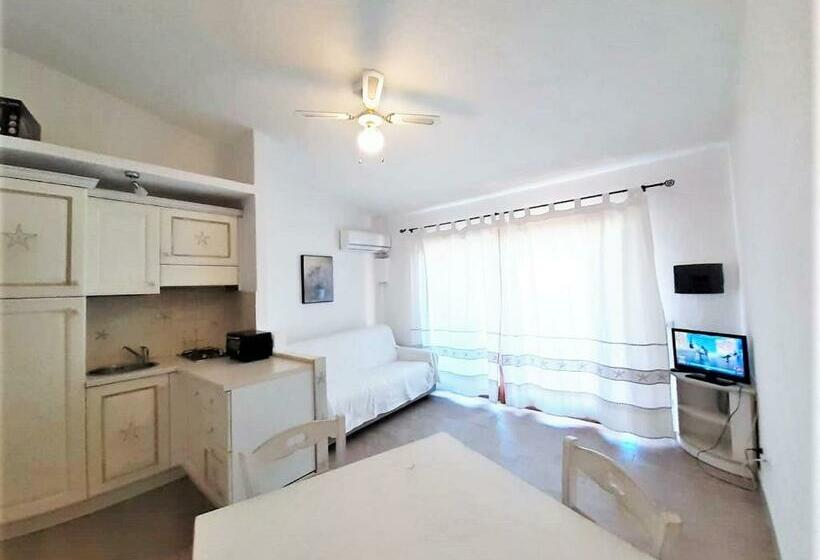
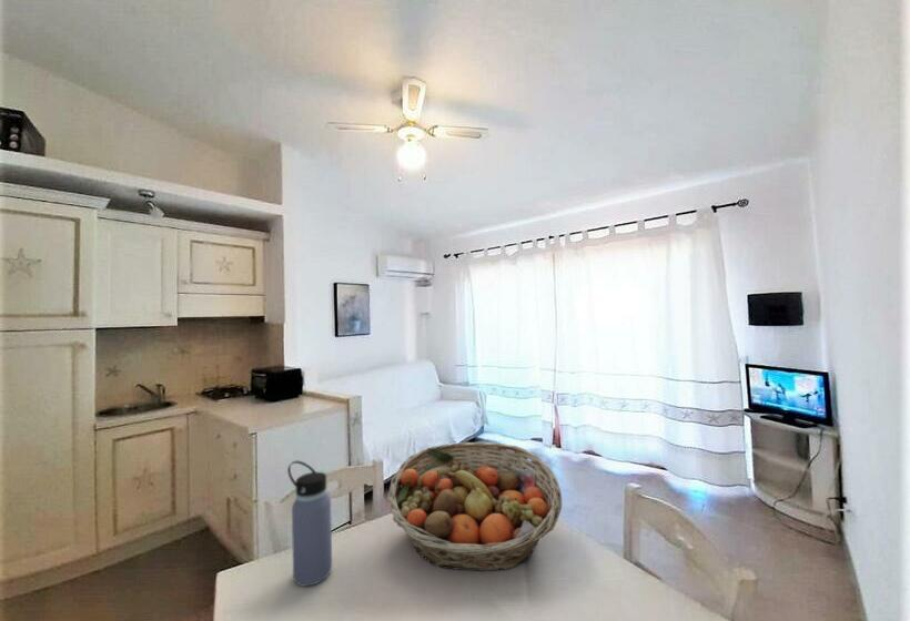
+ fruit basket (473, 498)
+ water bottle (310, 518)
